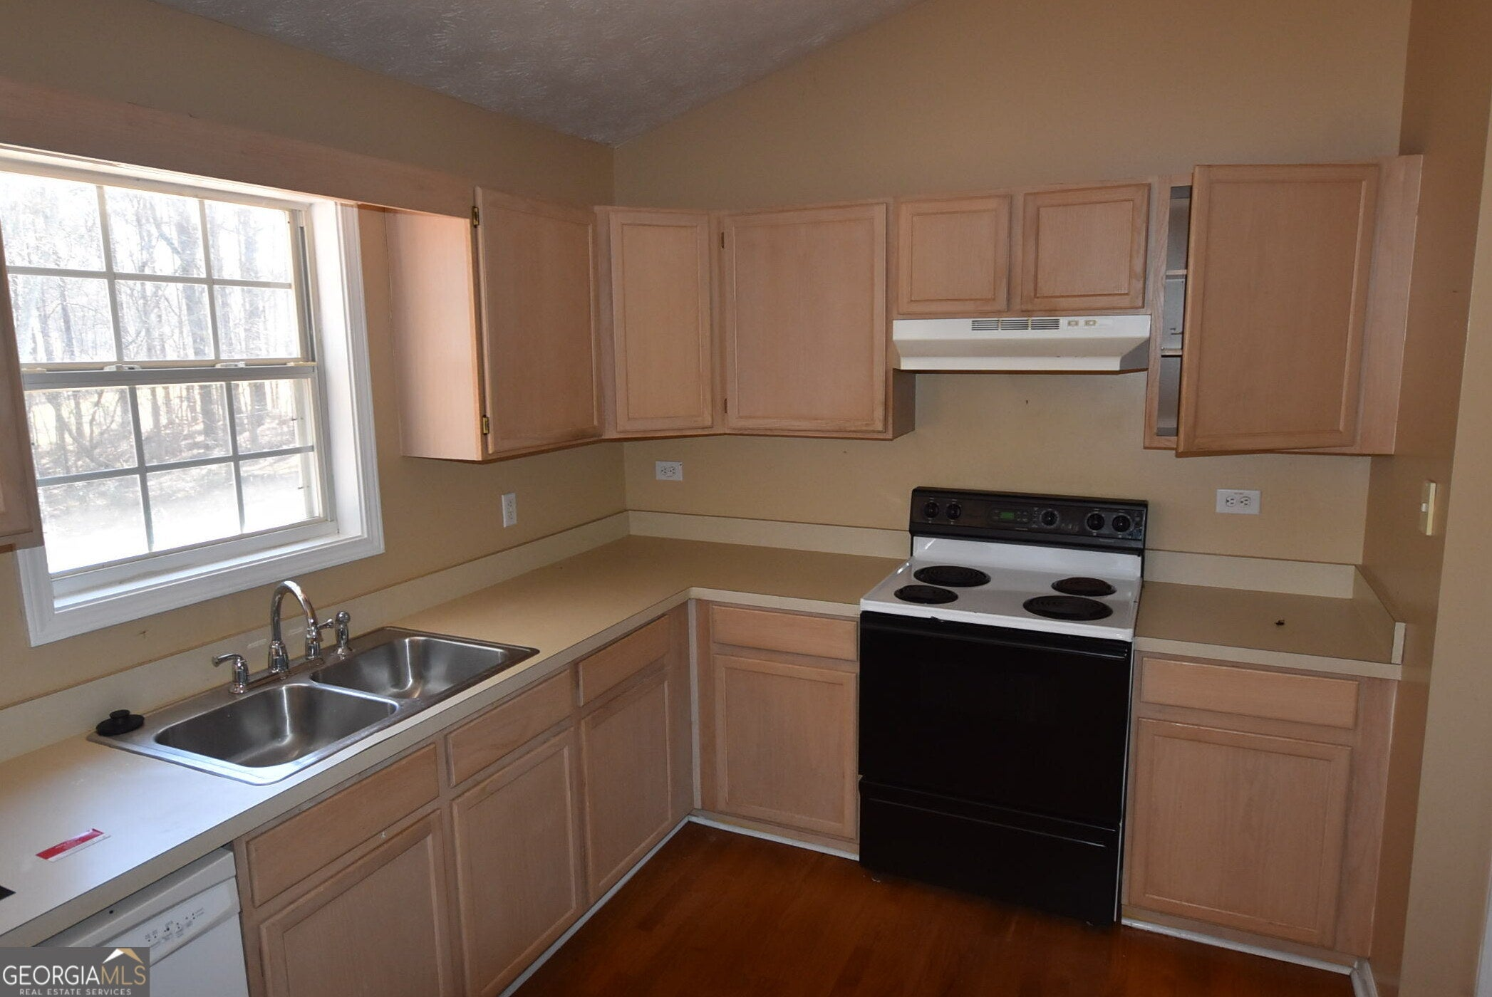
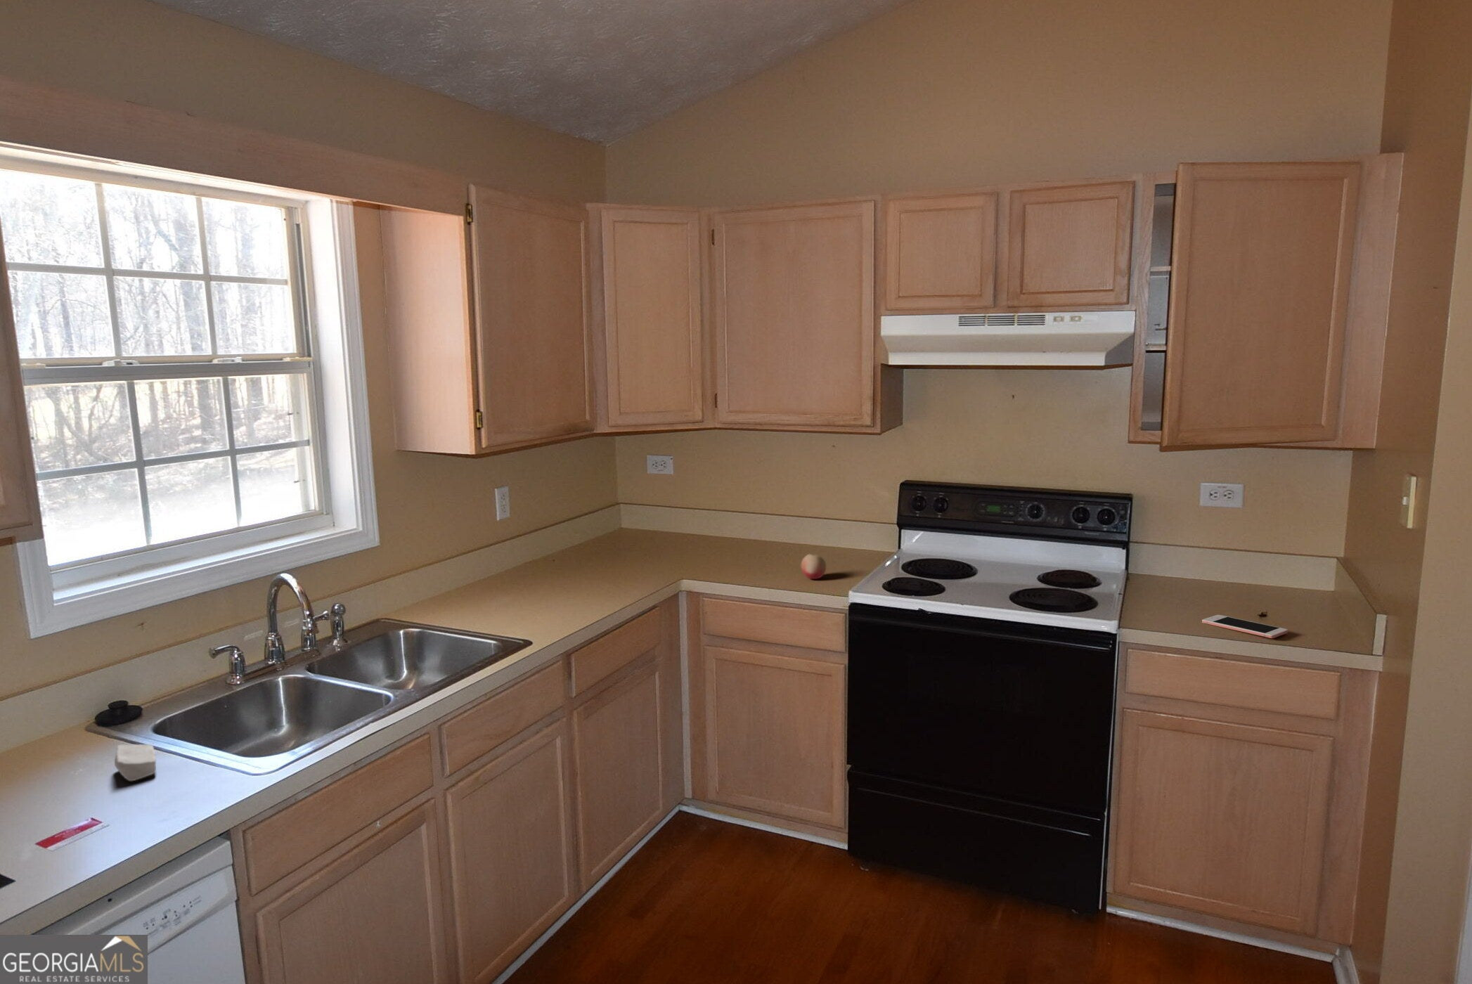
+ soap bar (135, 760)
+ fruit (813, 566)
+ cell phone (1244, 626)
